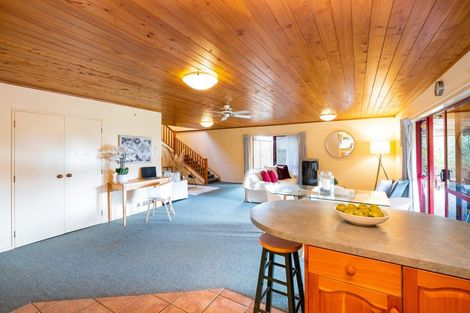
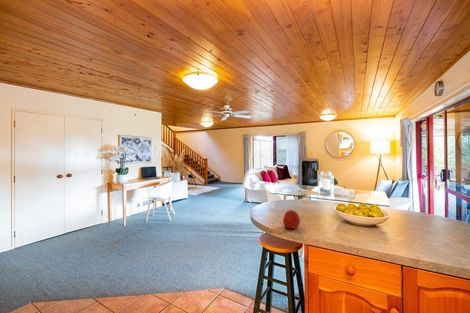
+ apple (291, 218)
